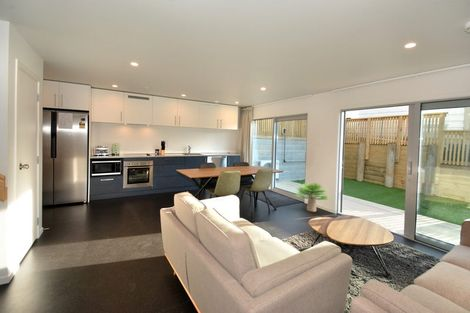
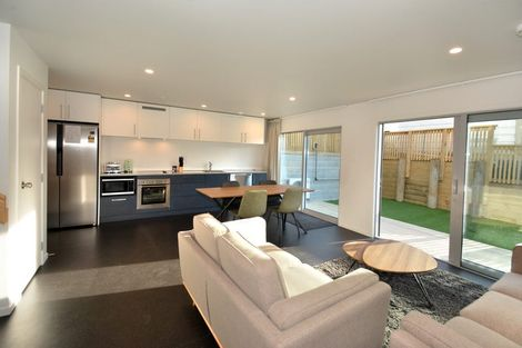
- potted plant (312, 195)
